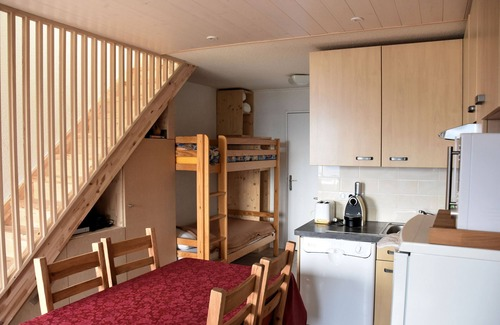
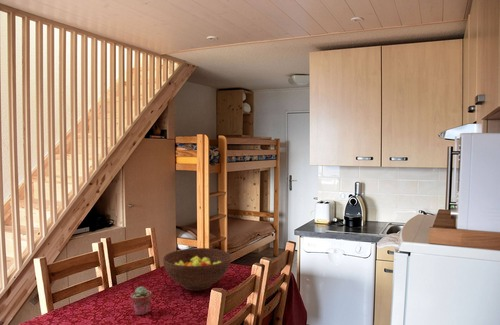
+ potted succulent (141, 299)
+ fruit bowl (197, 271)
